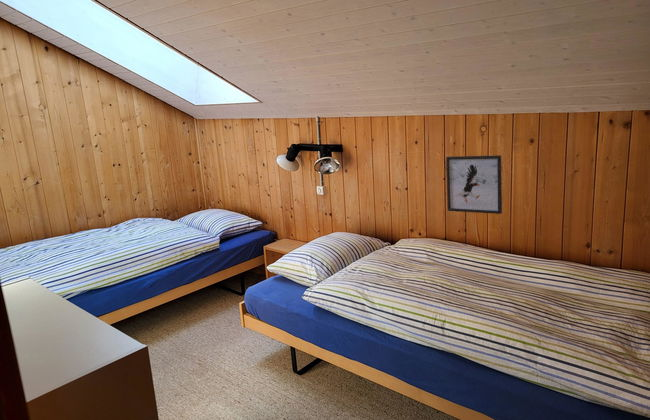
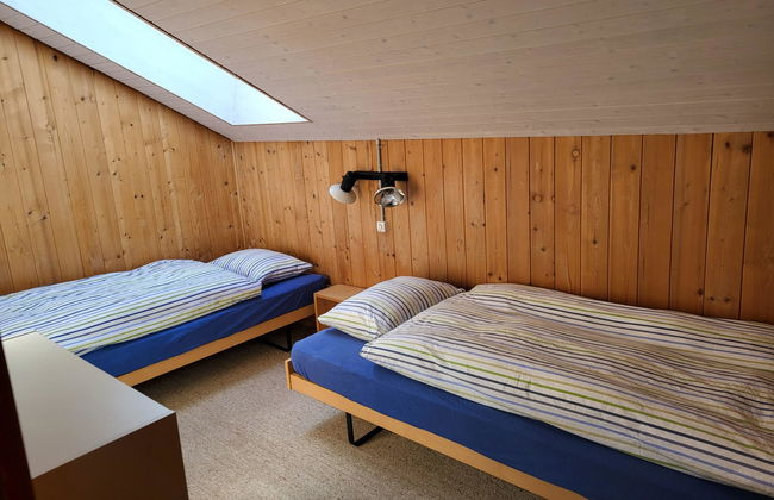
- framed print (473, 184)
